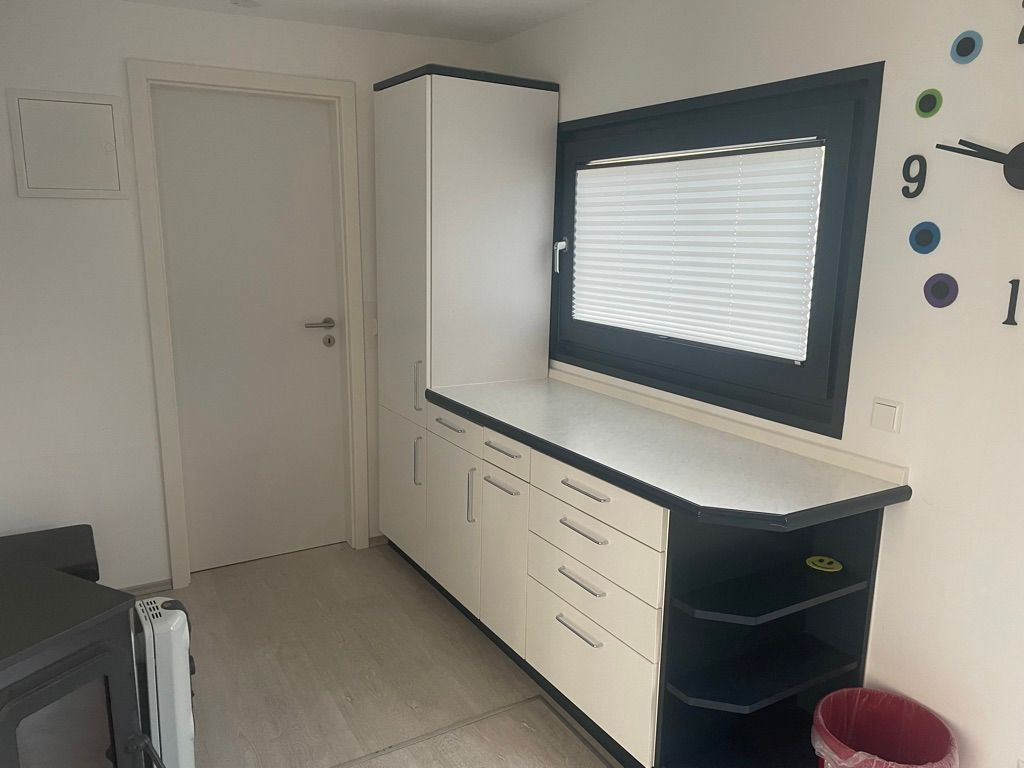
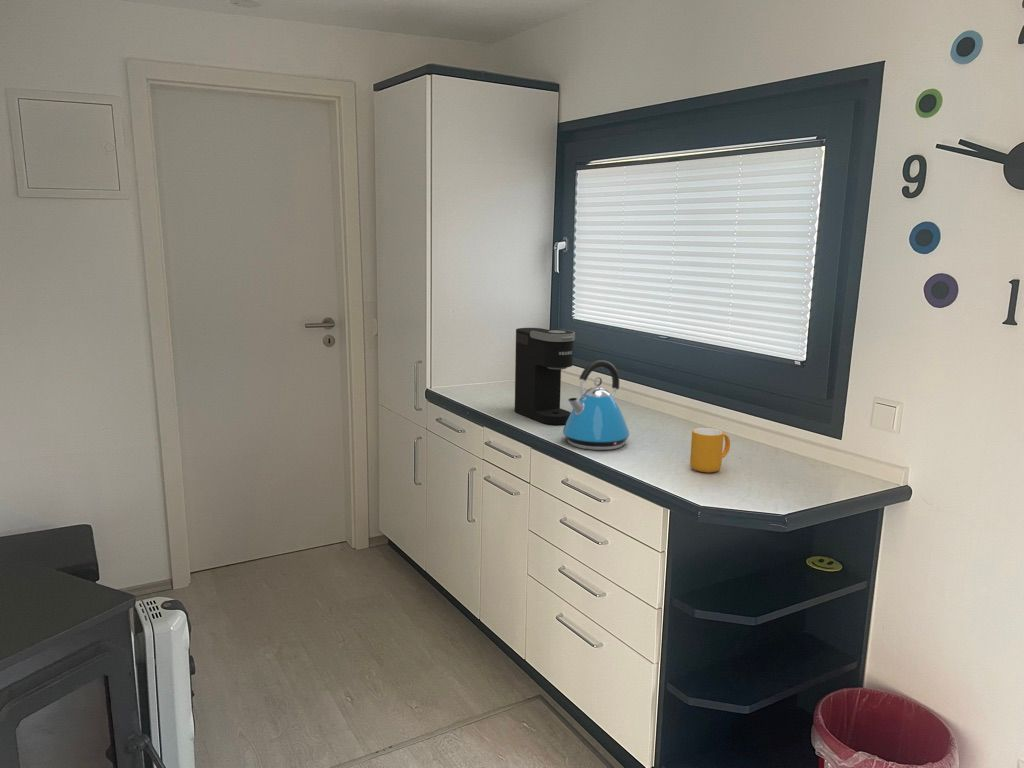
+ kettle (599, 401)
+ mug (711, 449)
+ coffee maker (543, 373)
